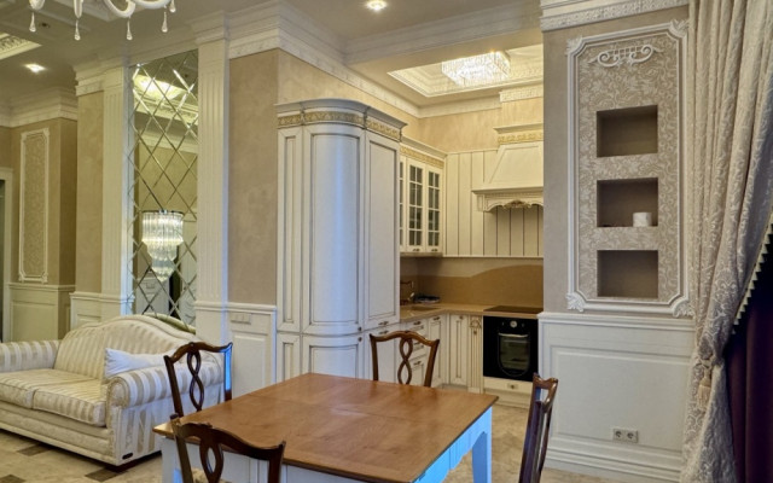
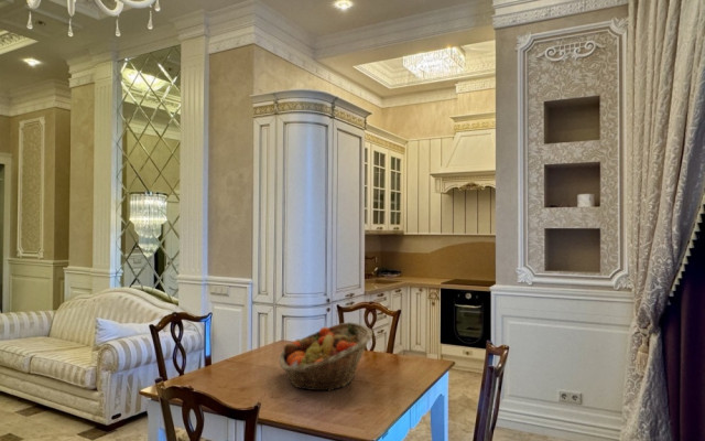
+ fruit basket (325, 353)
